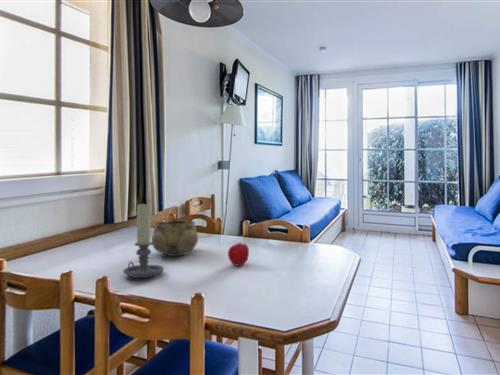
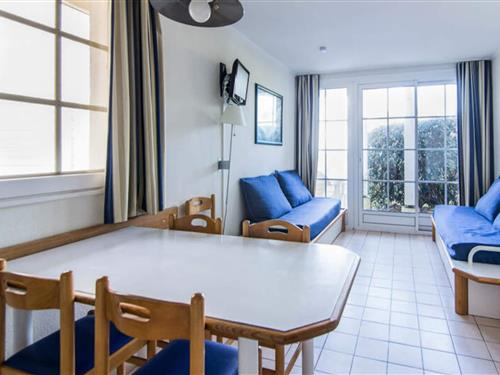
- decorative bowl (175, 238)
- fruit (238, 253)
- candle holder (141, 238)
